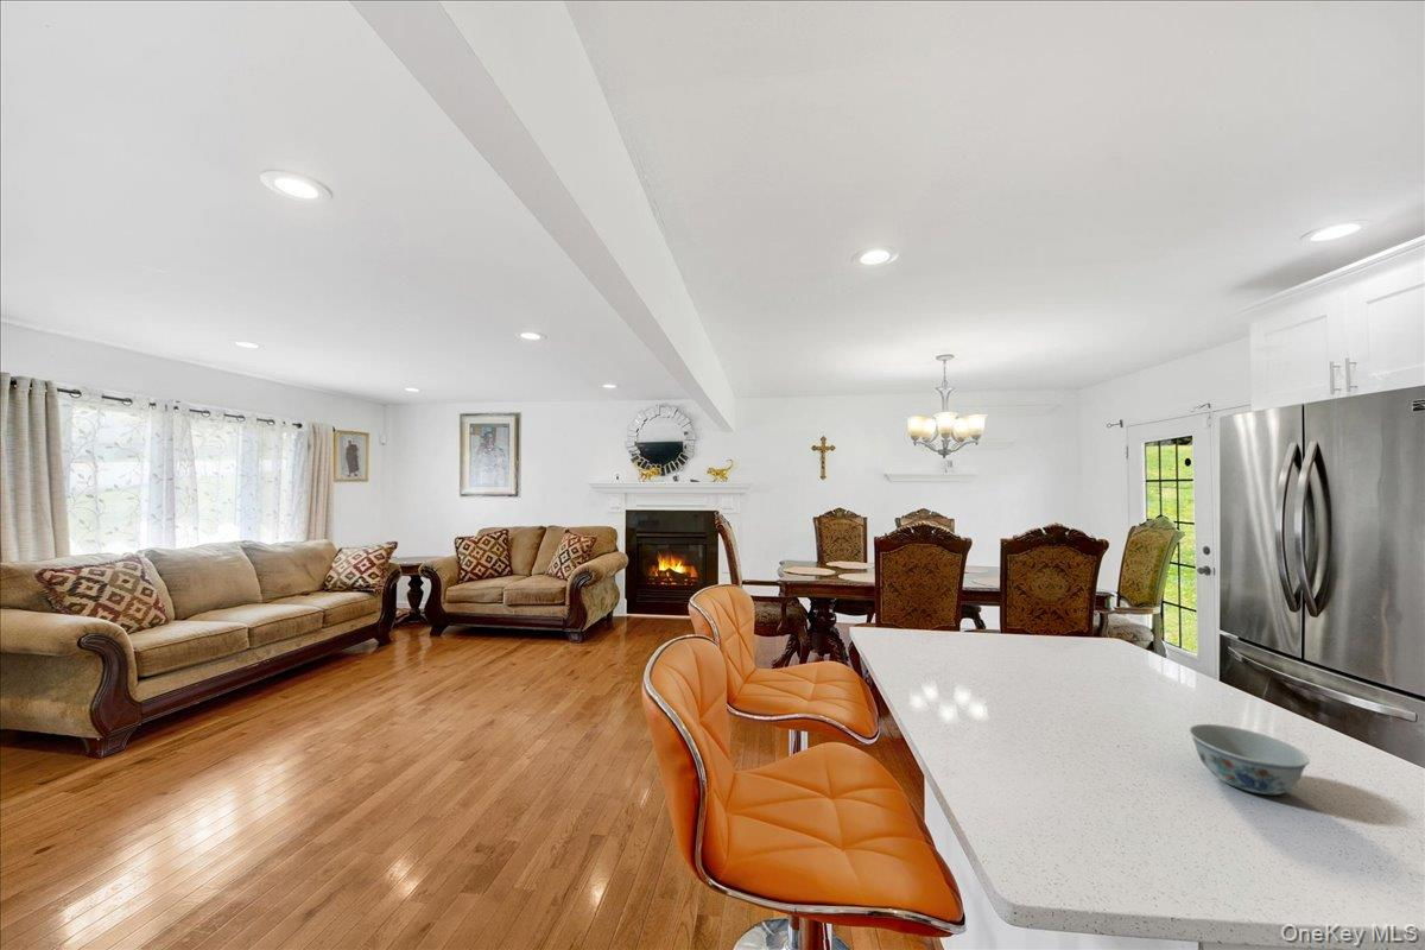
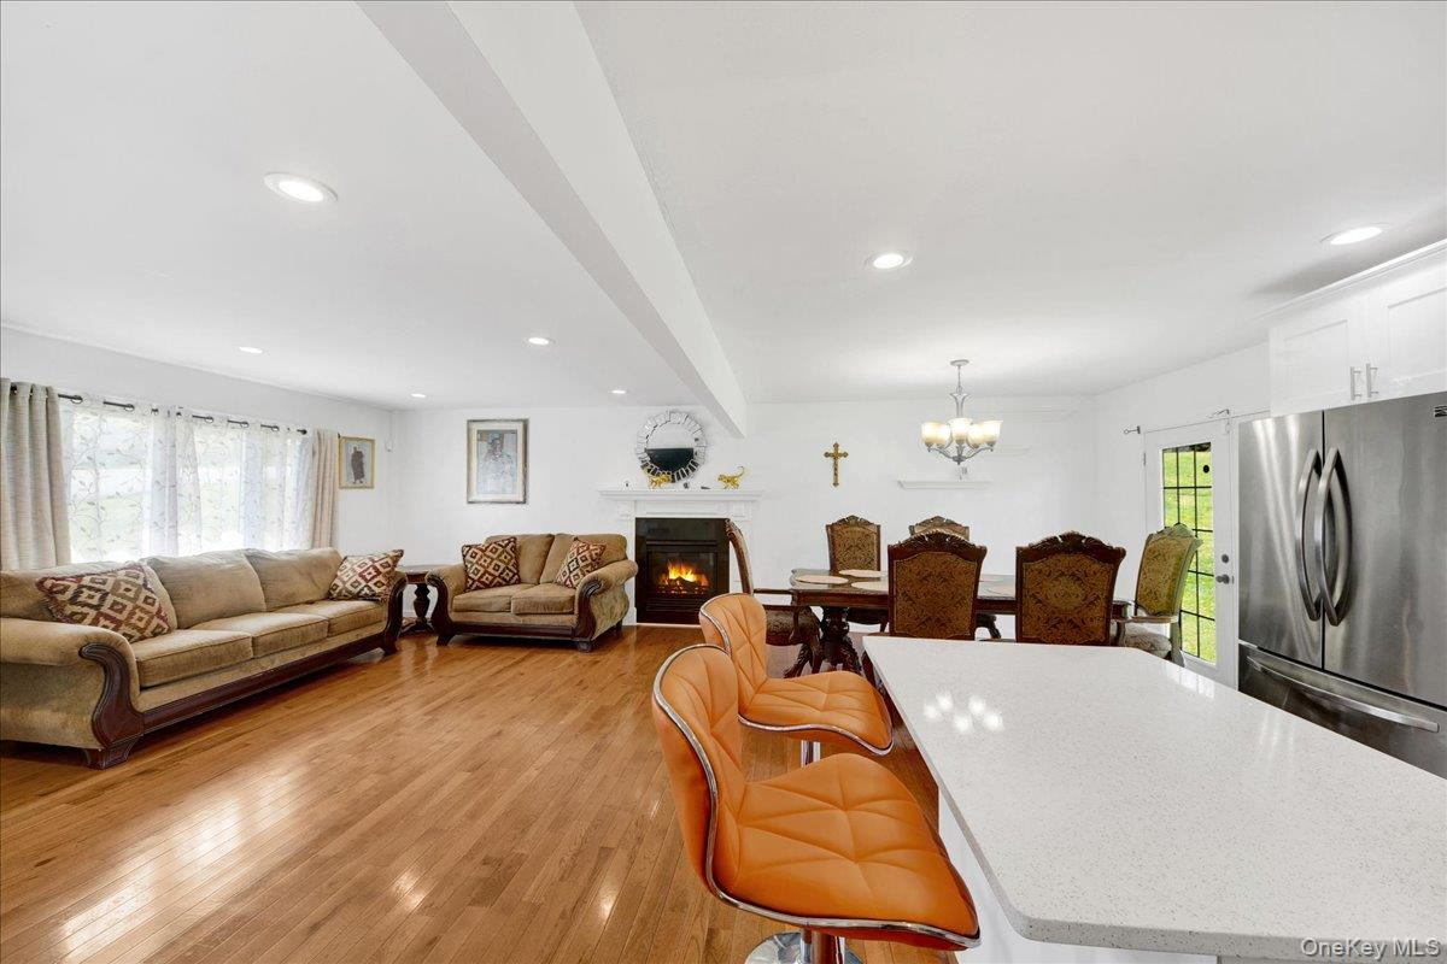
- bowl (1246, 762)
